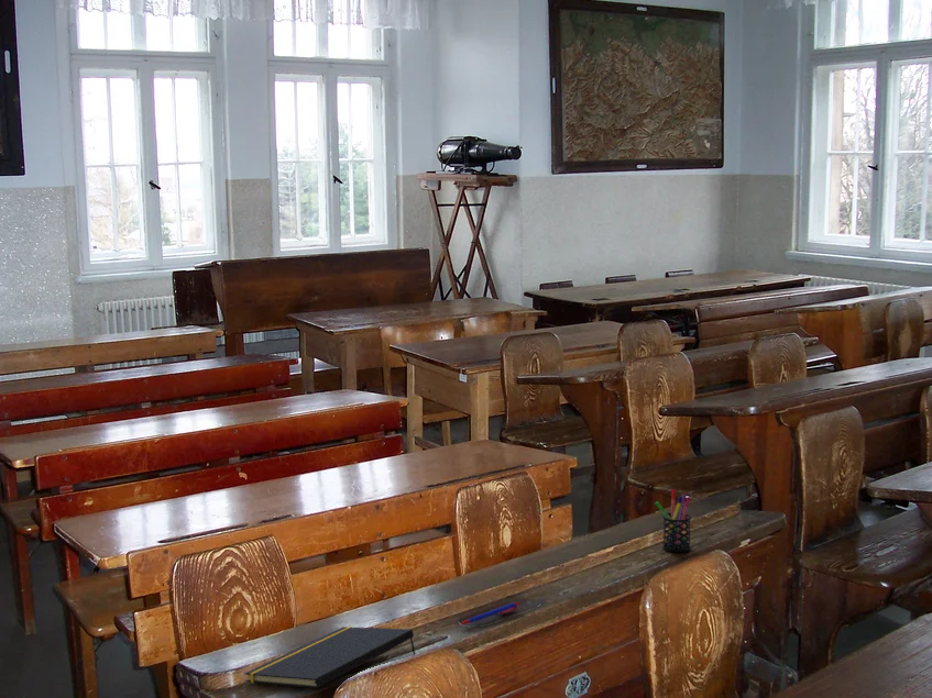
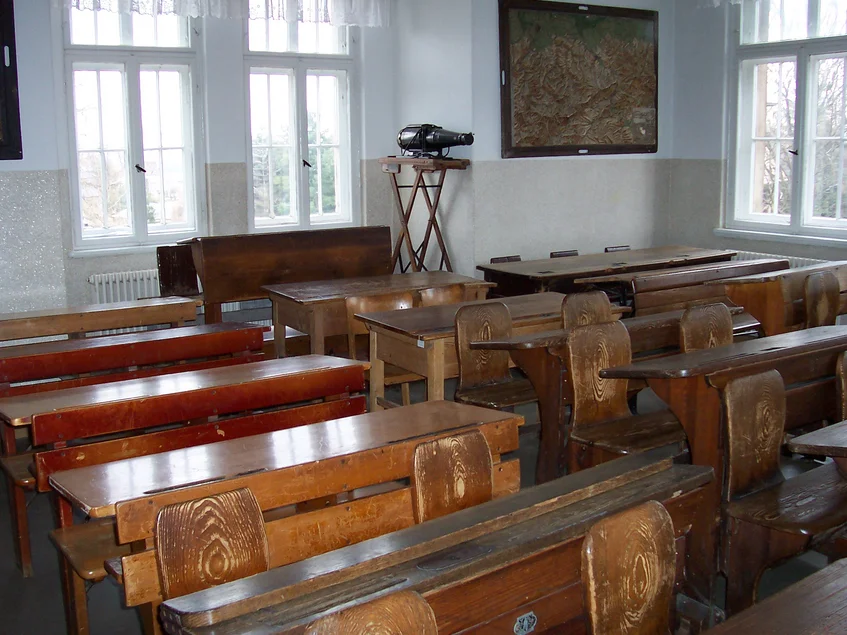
- notepad (330, 654)
- pen (490, 613)
- pen holder (672, 520)
